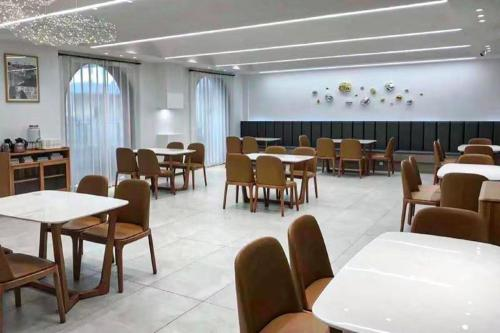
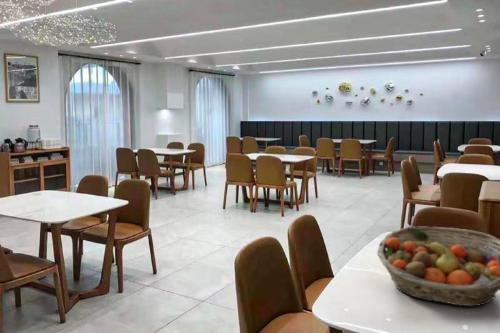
+ fruit basket (443, 263)
